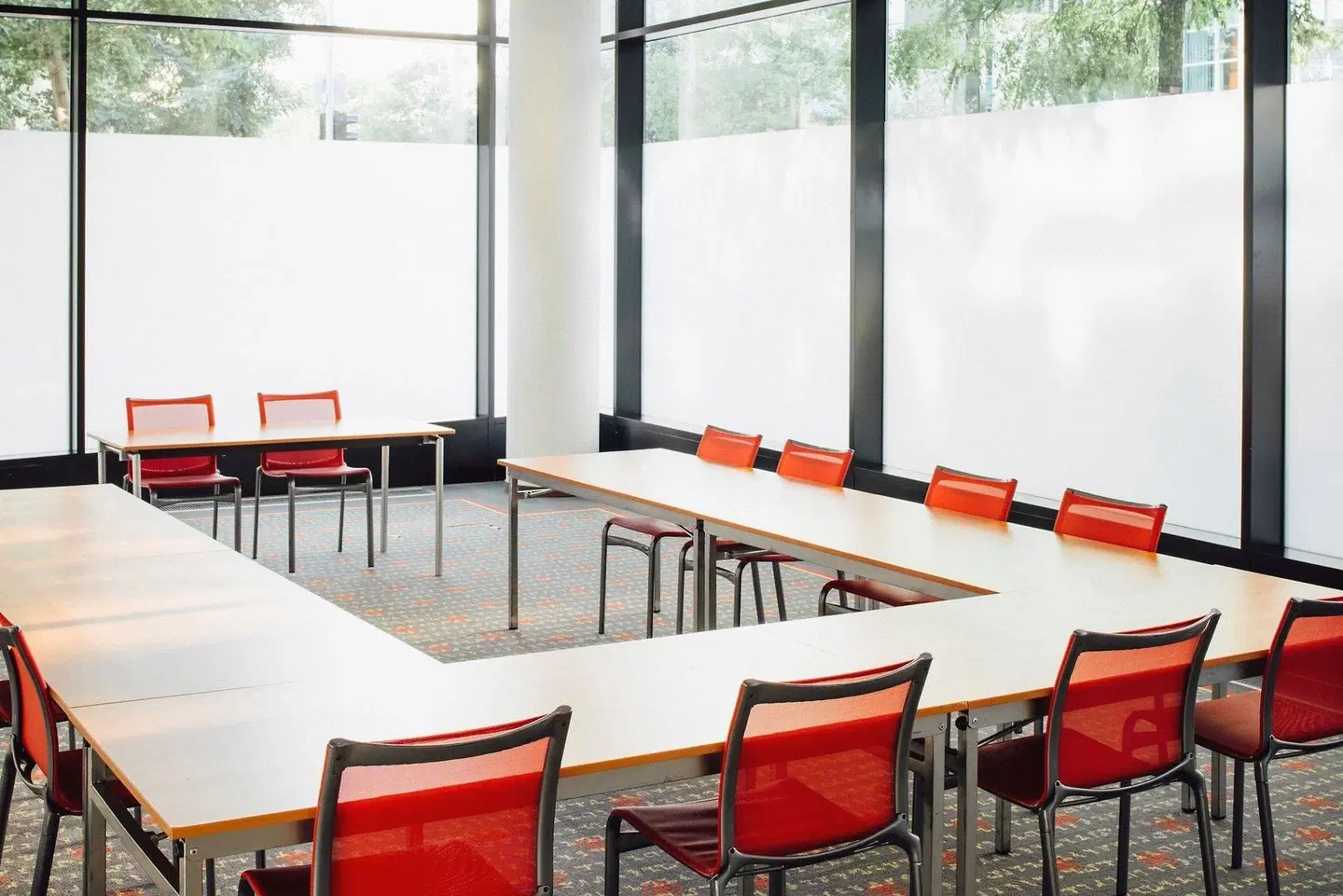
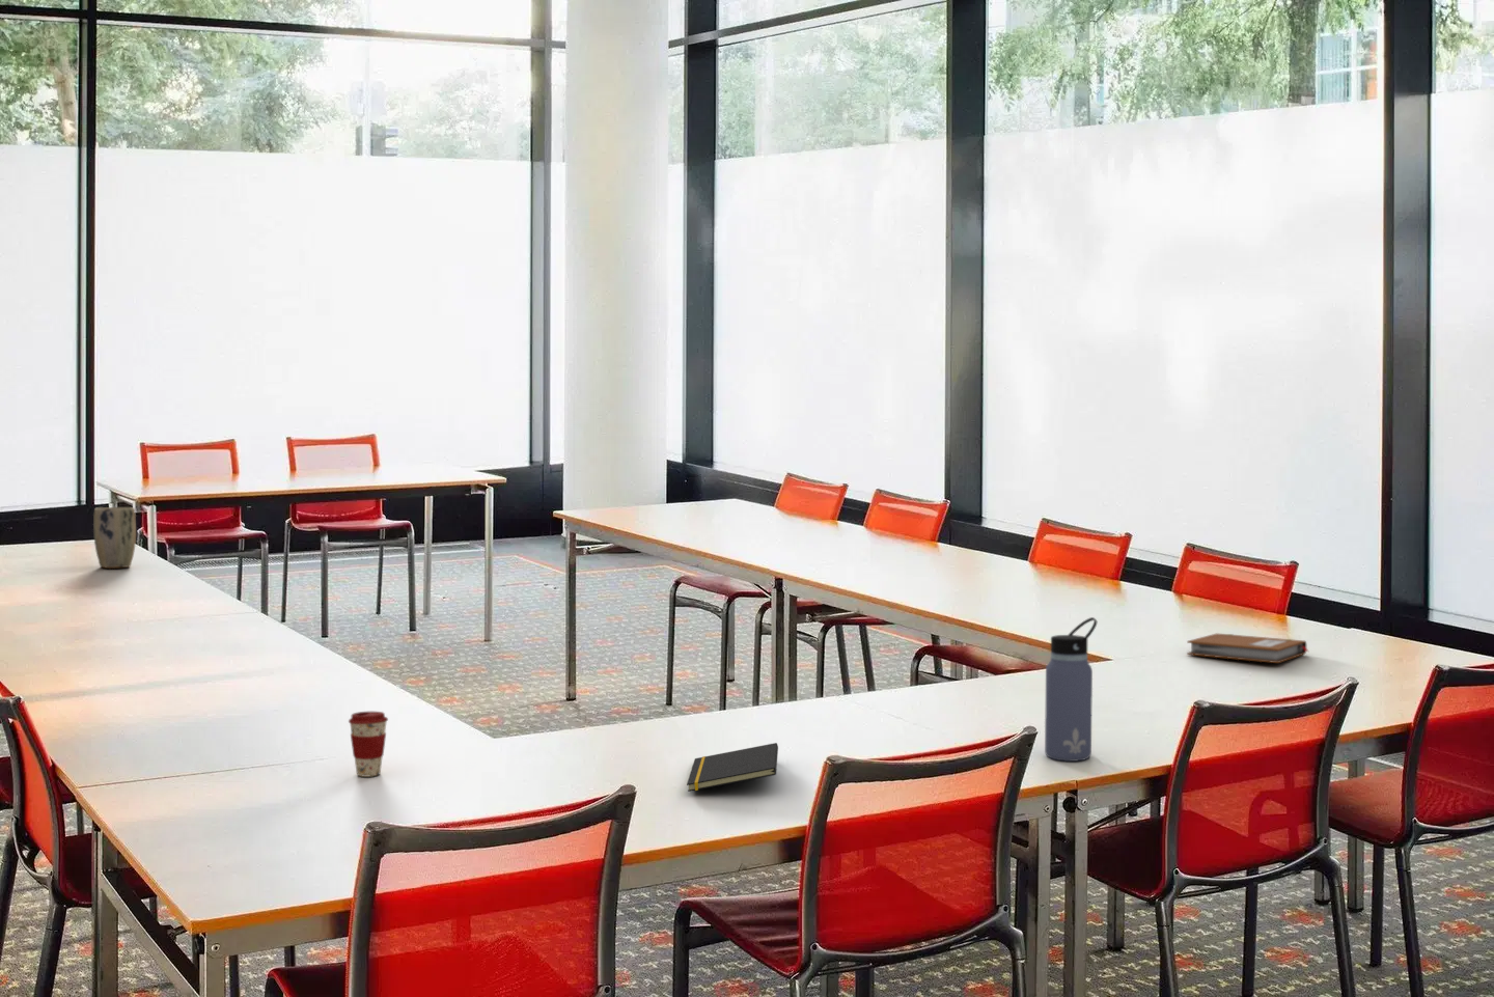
+ notepad (733, 766)
+ plant pot (115, 537)
+ coffee cup (368, 743)
+ water bottle (1070, 688)
+ notebook (1249, 648)
